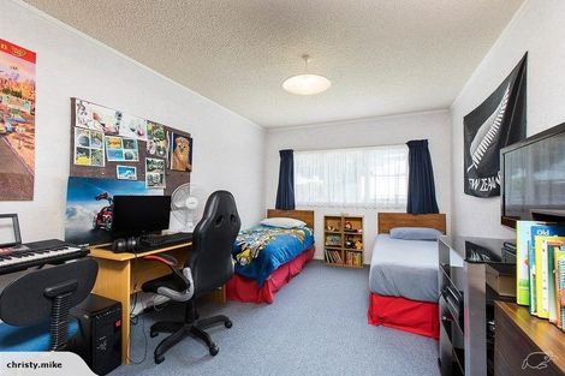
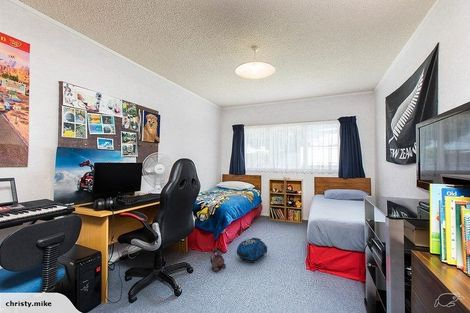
+ backpack (251, 249)
+ plush toy (215, 257)
